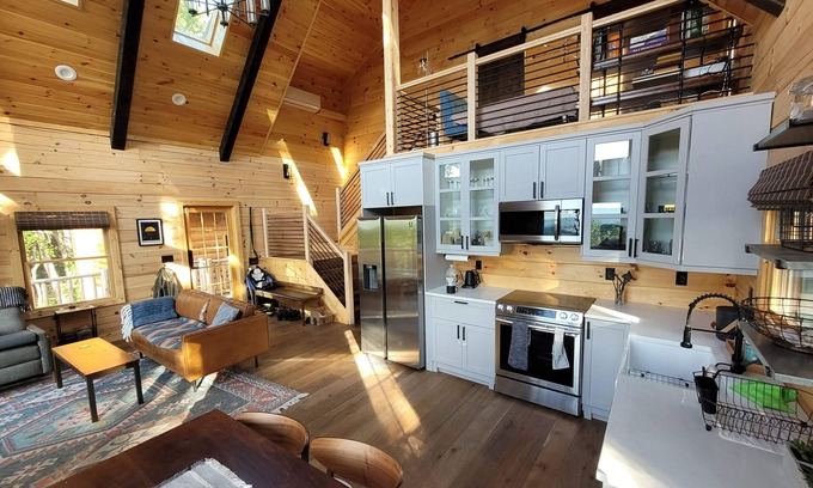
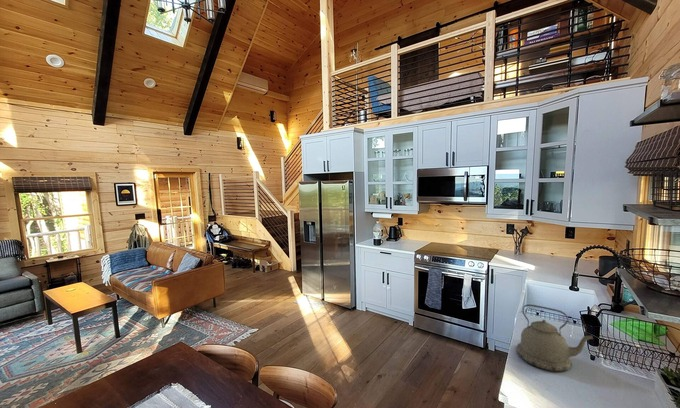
+ kettle (547, 333)
